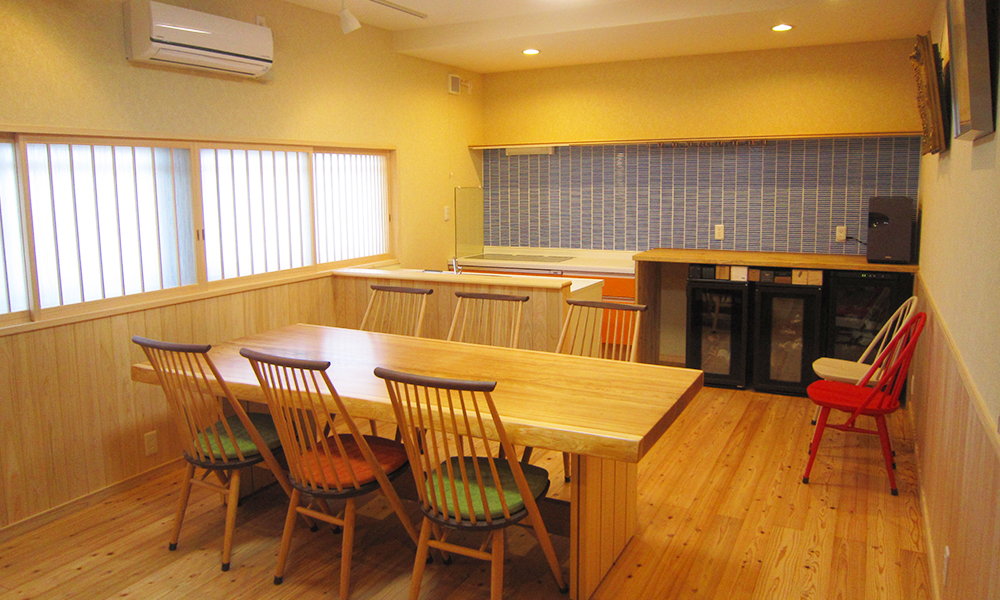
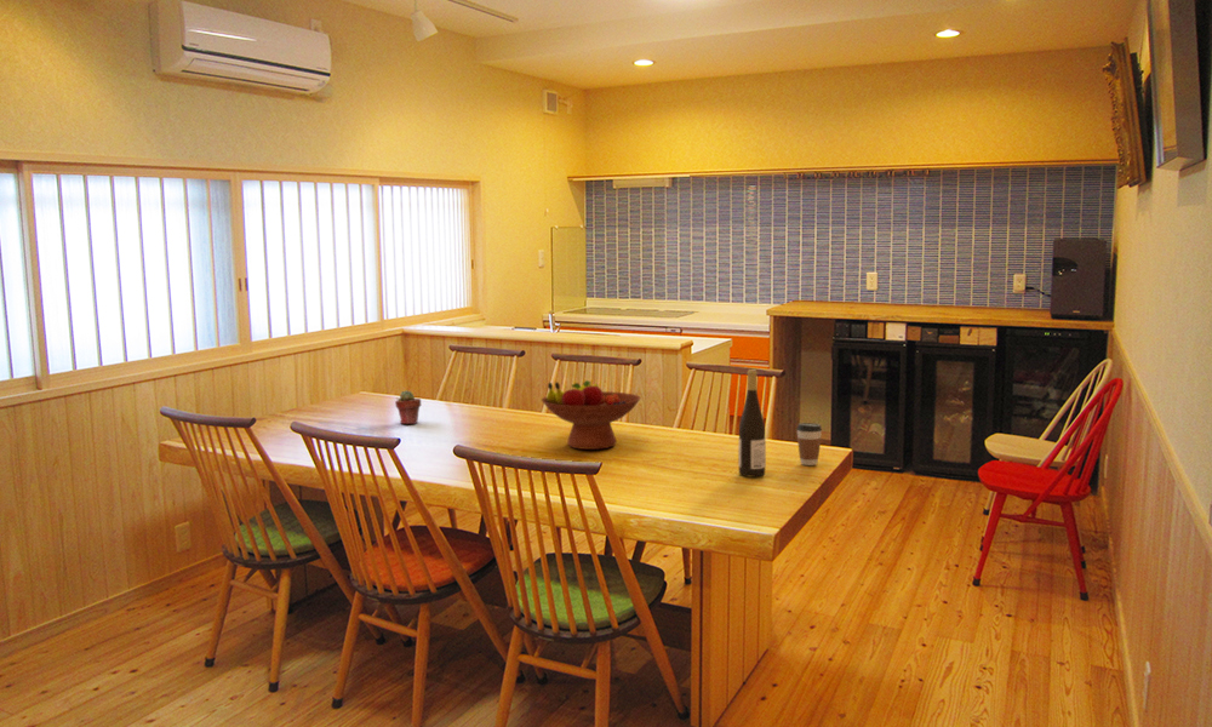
+ wine bottle (751, 422)
+ potted succulent (407, 406)
+ fruit bowl (590, 412)
+ coffee cup (808, 443)
